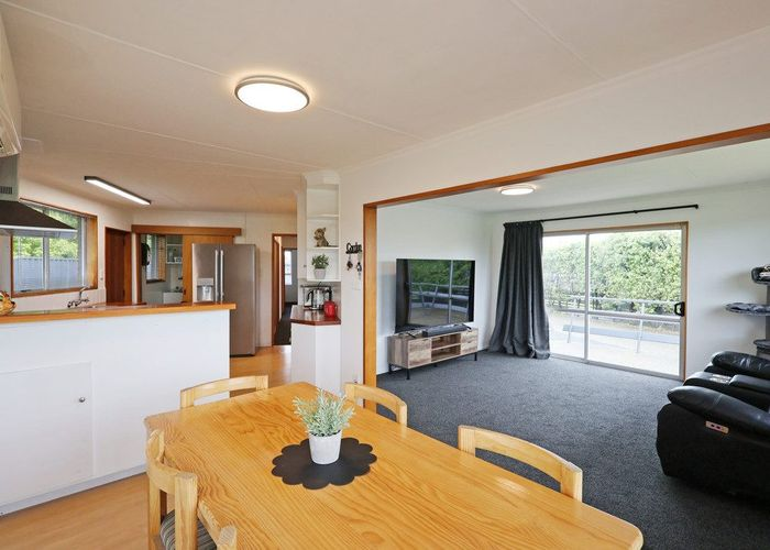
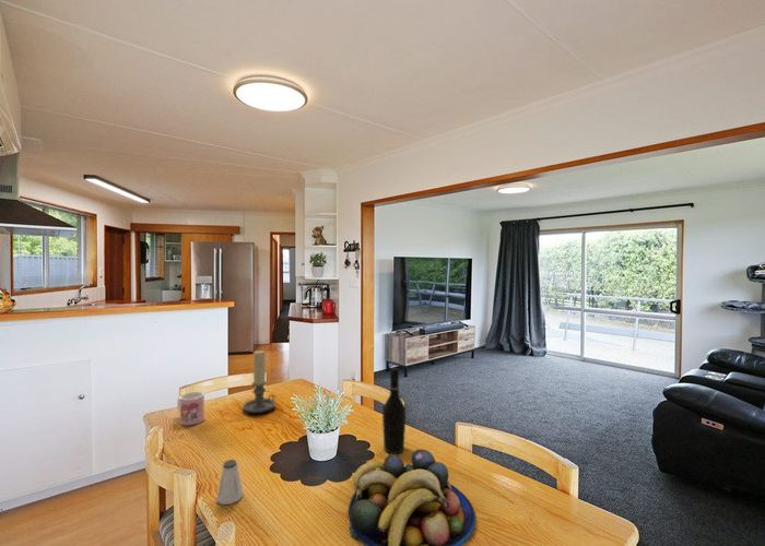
+ candle holder (261, 379)
+ wine bottle (393, 408)
+ mug (189, 407)
+ saltshaker (229, 479)
+ fruit bowl (411, 488)
